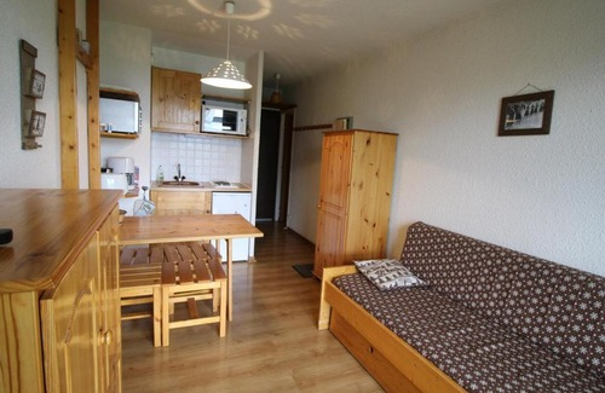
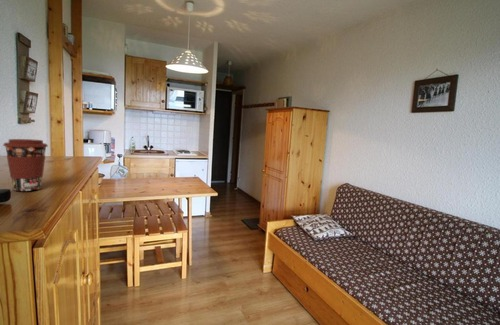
+ coffee cup (26, 164)
